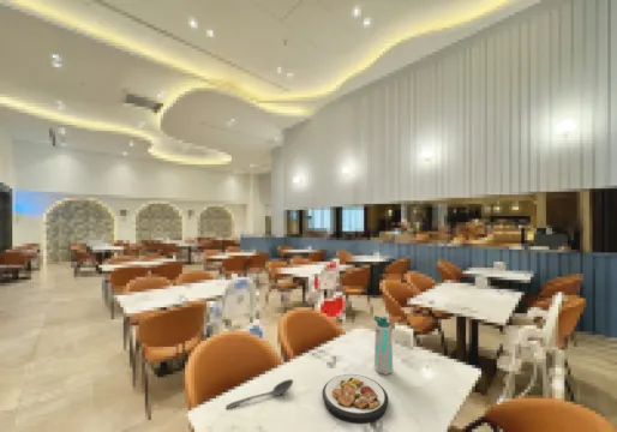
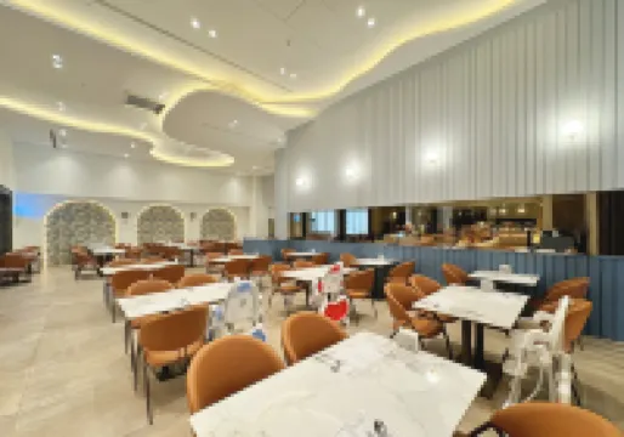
- stirrer (260, 394)
- plate (354, 392)
- water bottle (382, 343)
